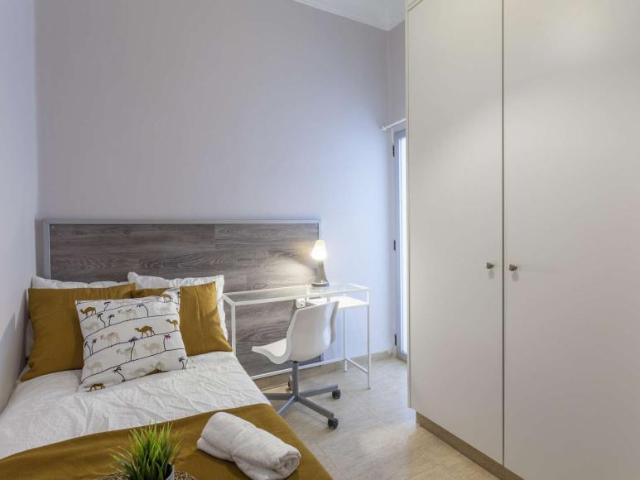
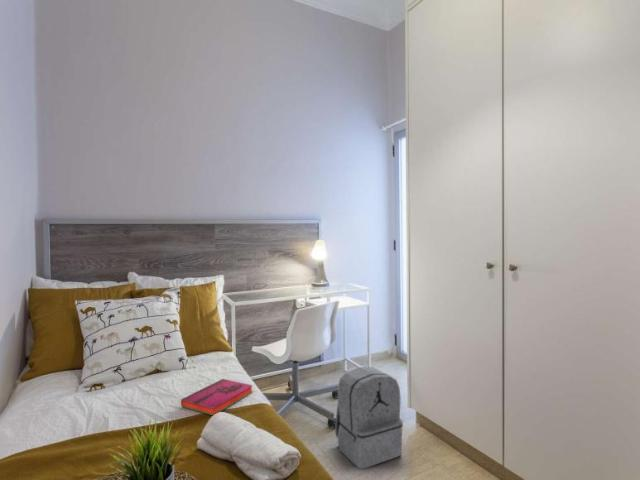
+ backpack (366, 409)
+ hardback book (218, 395)
